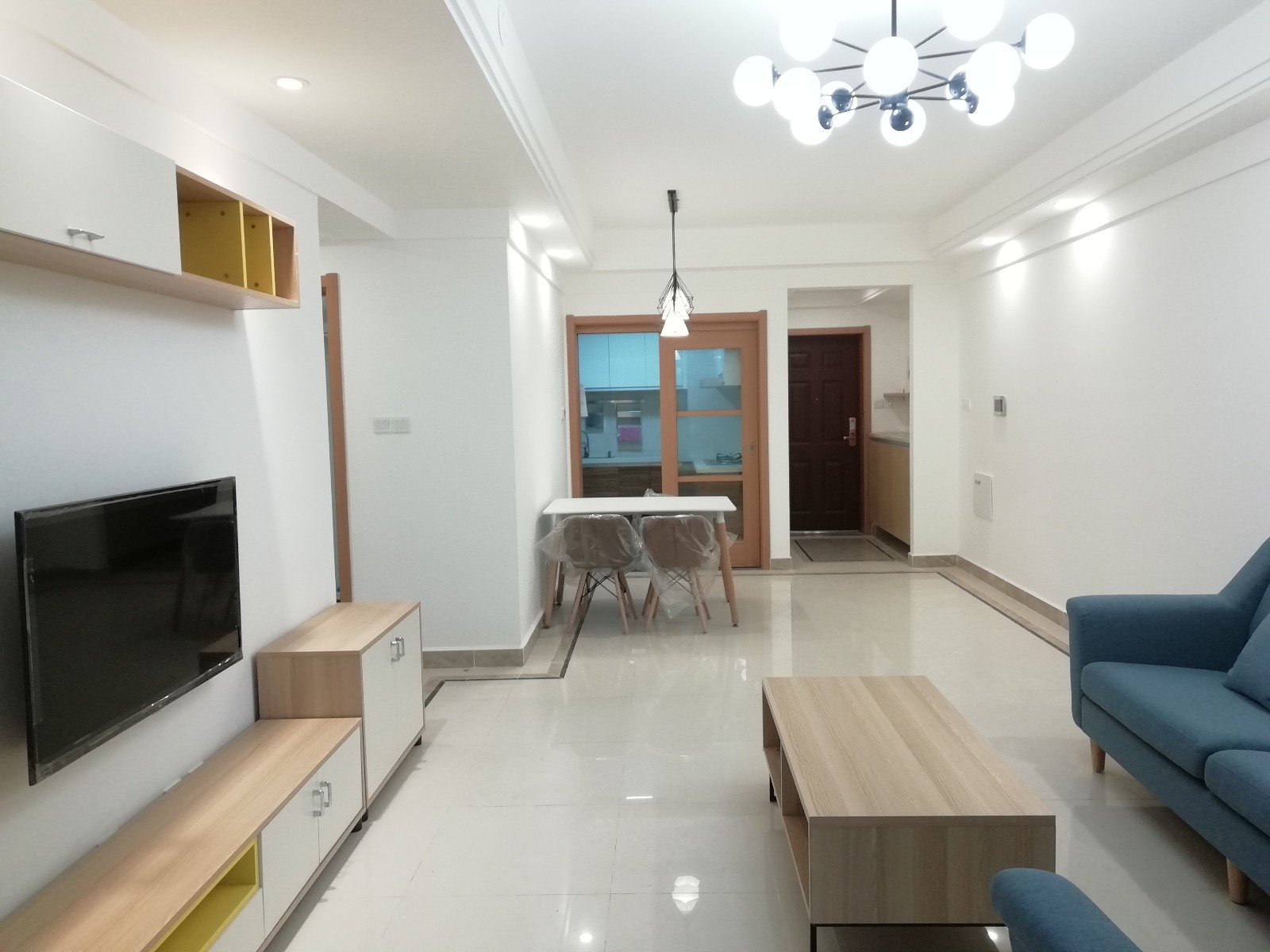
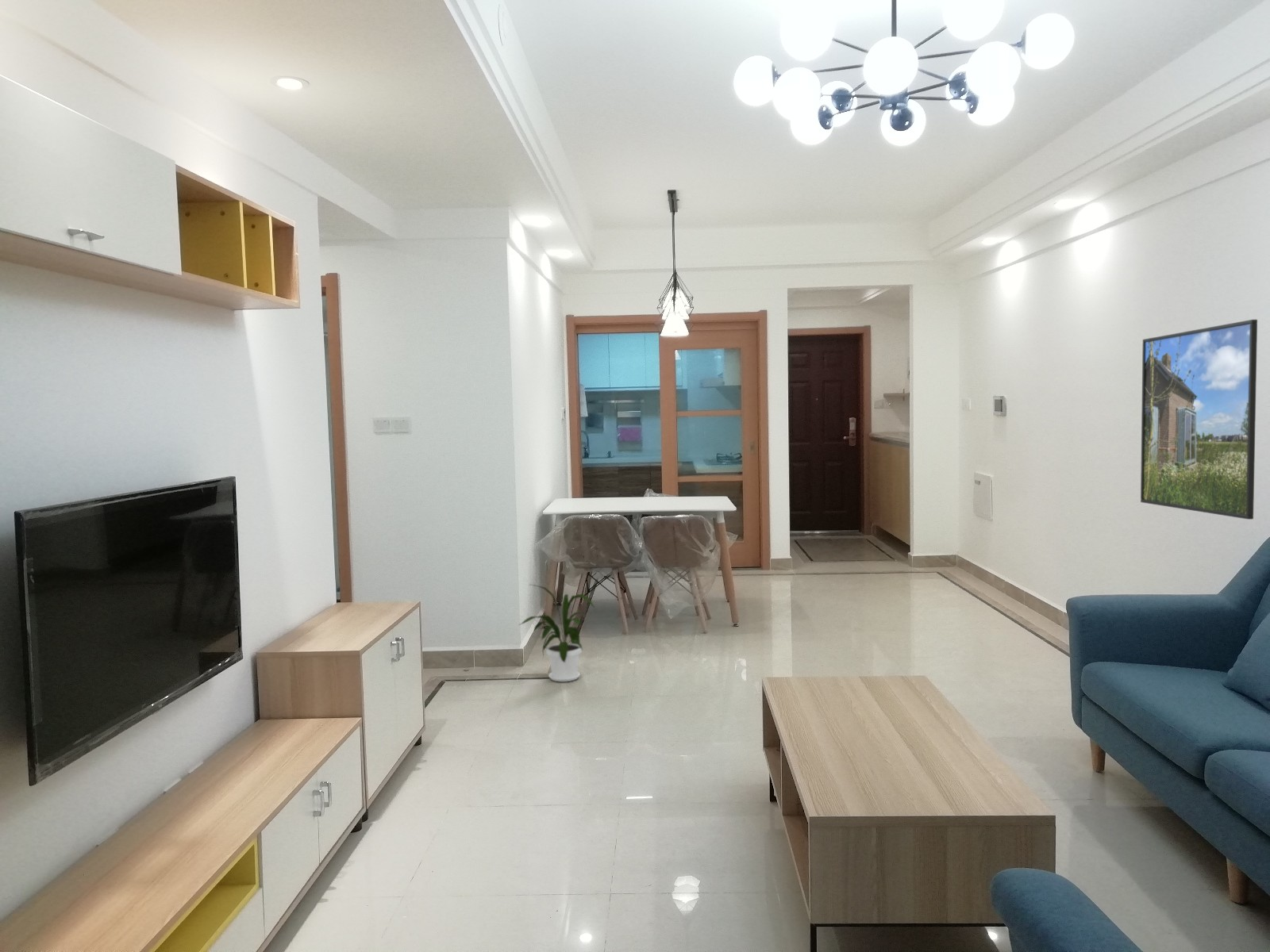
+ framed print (1192, 420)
+ house plant (560, 631)
